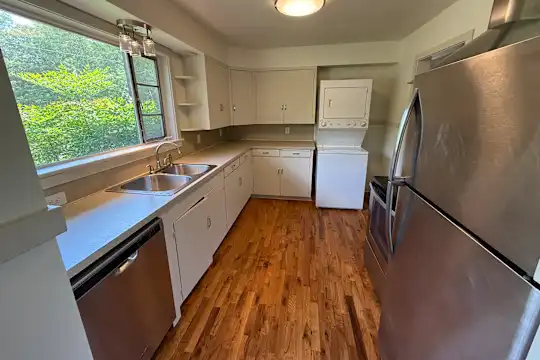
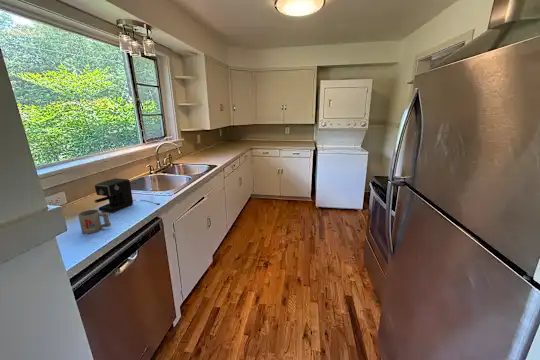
+ mug (95, 220)
+ coffee maker (127, 195)
